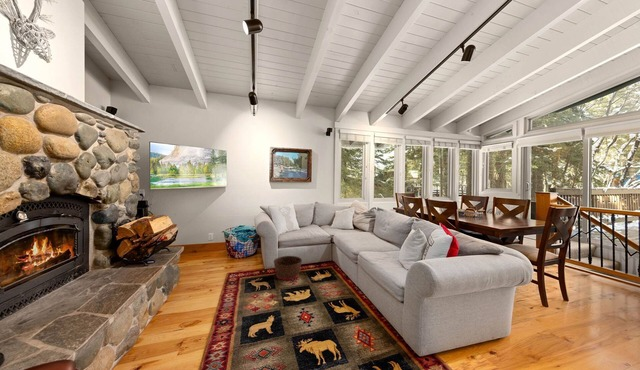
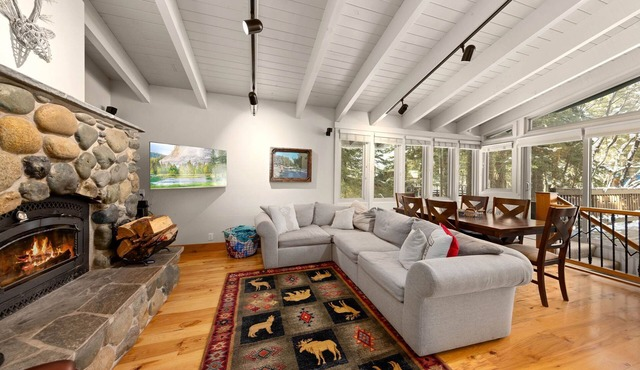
- basket (287, 267)
